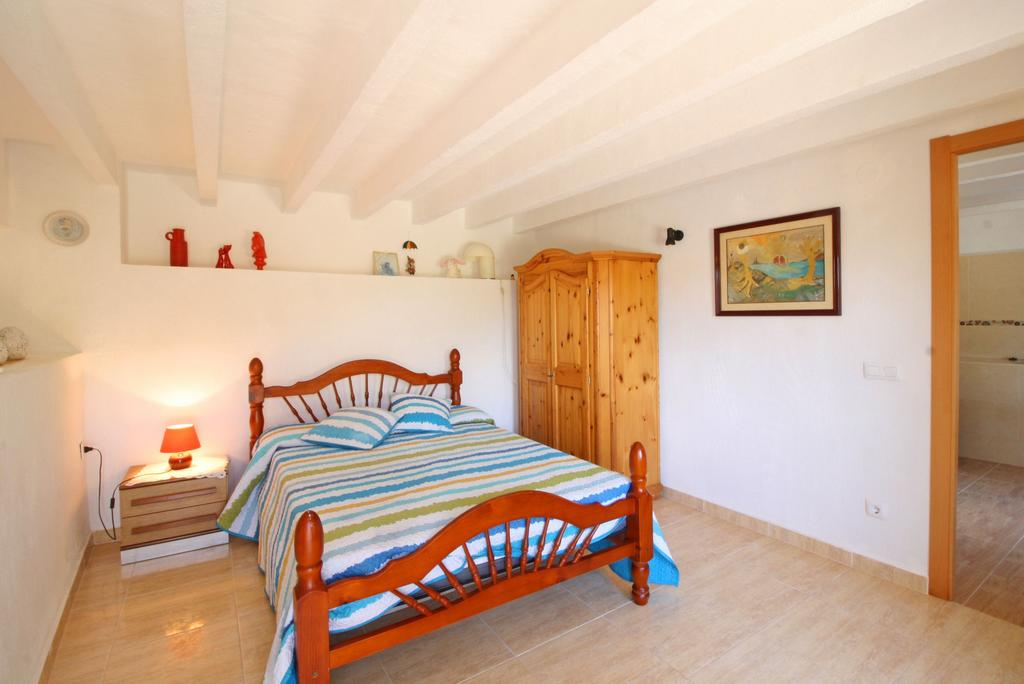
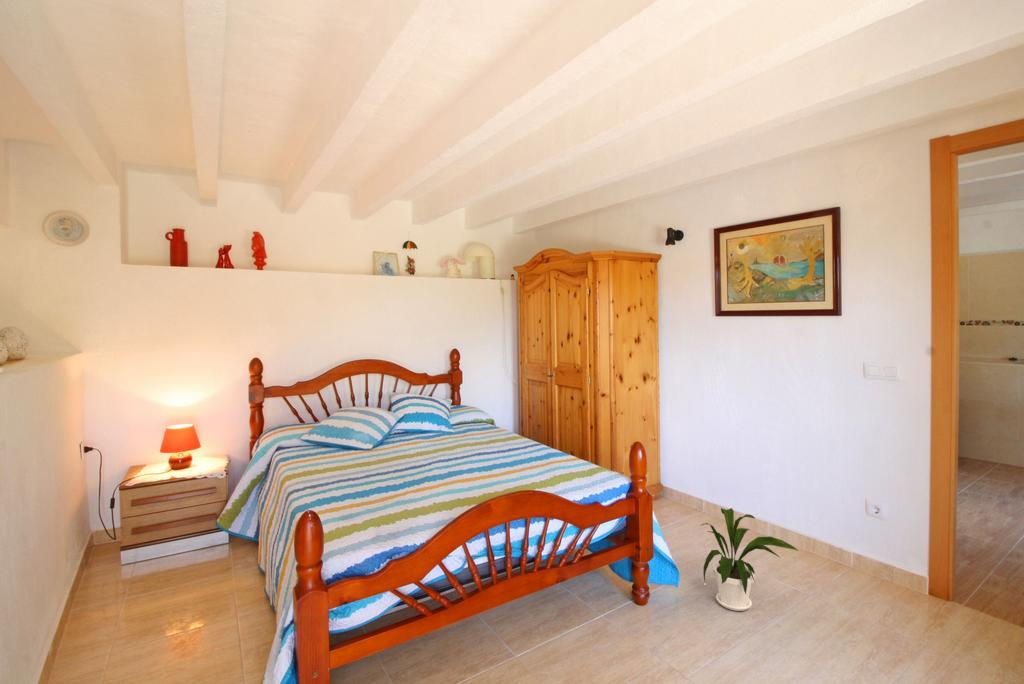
+ house plant (735, 554)
